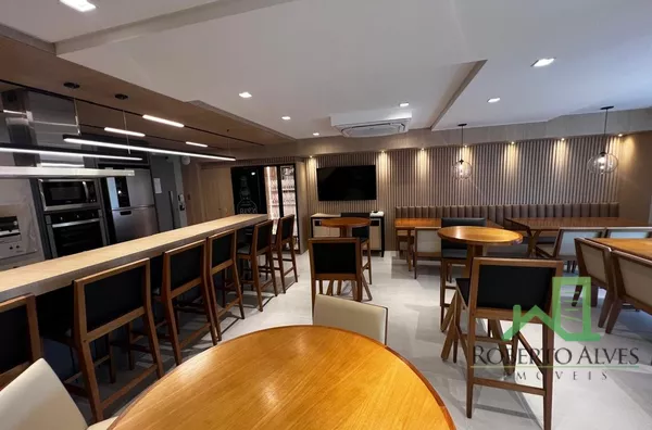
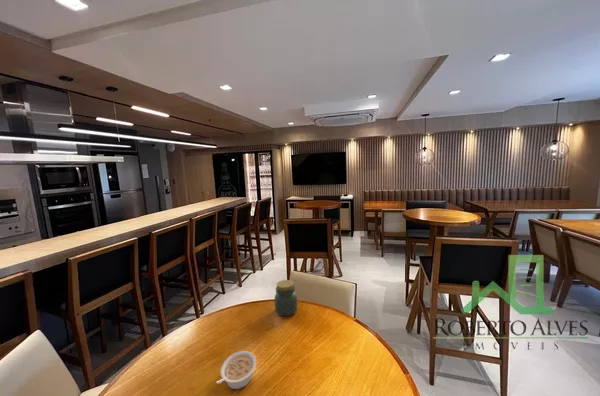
+ legume (238, 371)
+ jar (285, 297)
